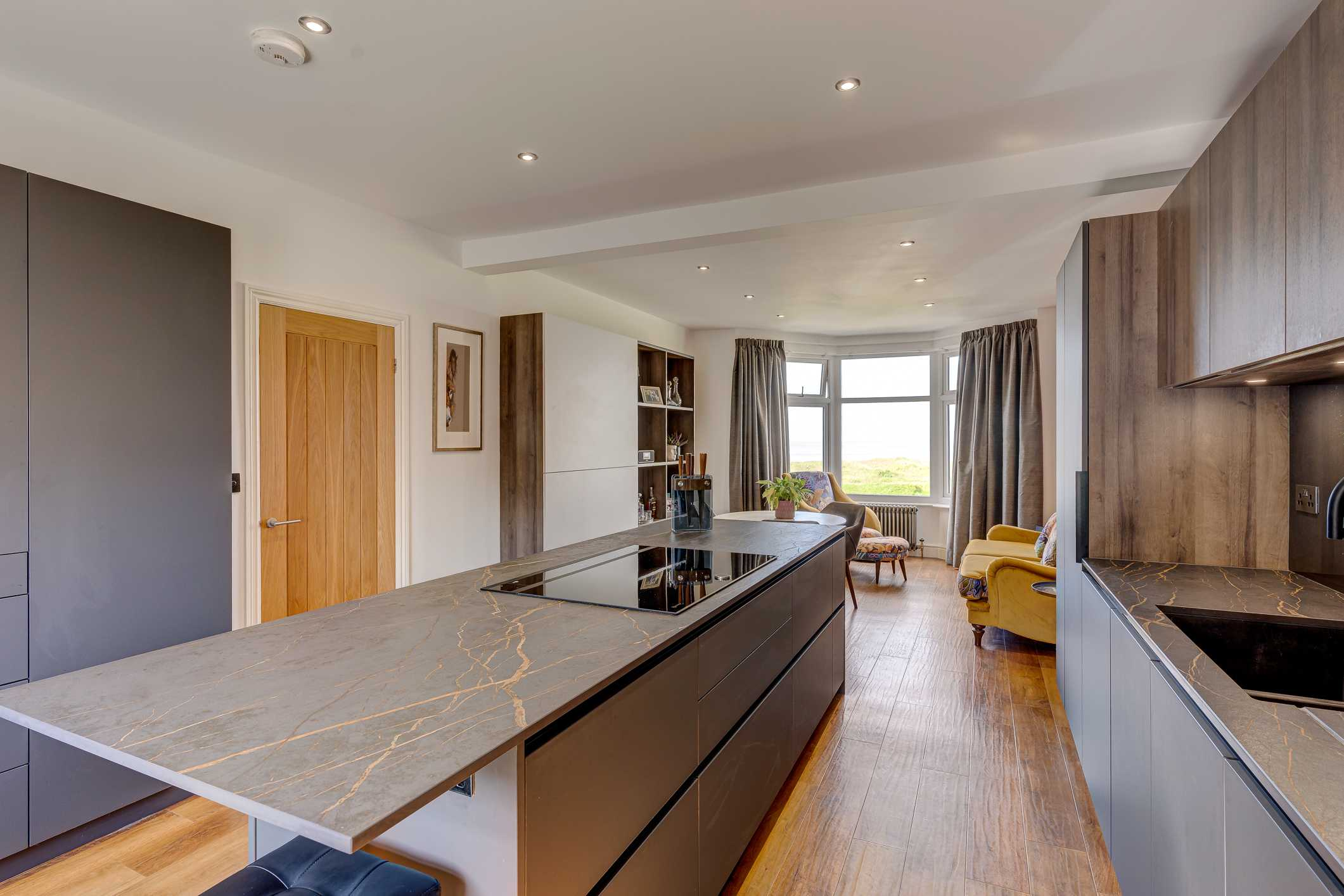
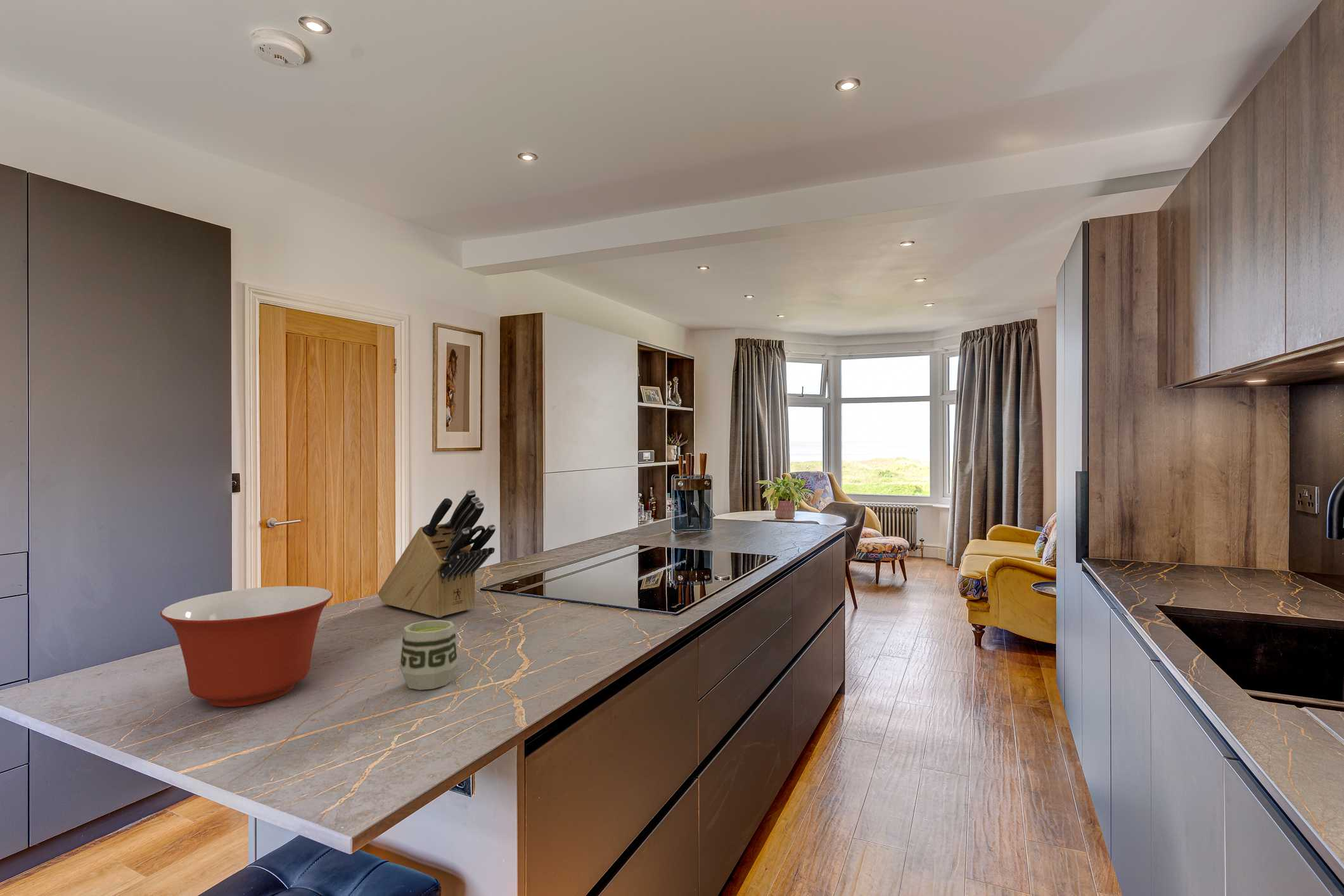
+ cup (429, 654)
+ mixing bowl (252, 646)
+ knife block (436, 549)
